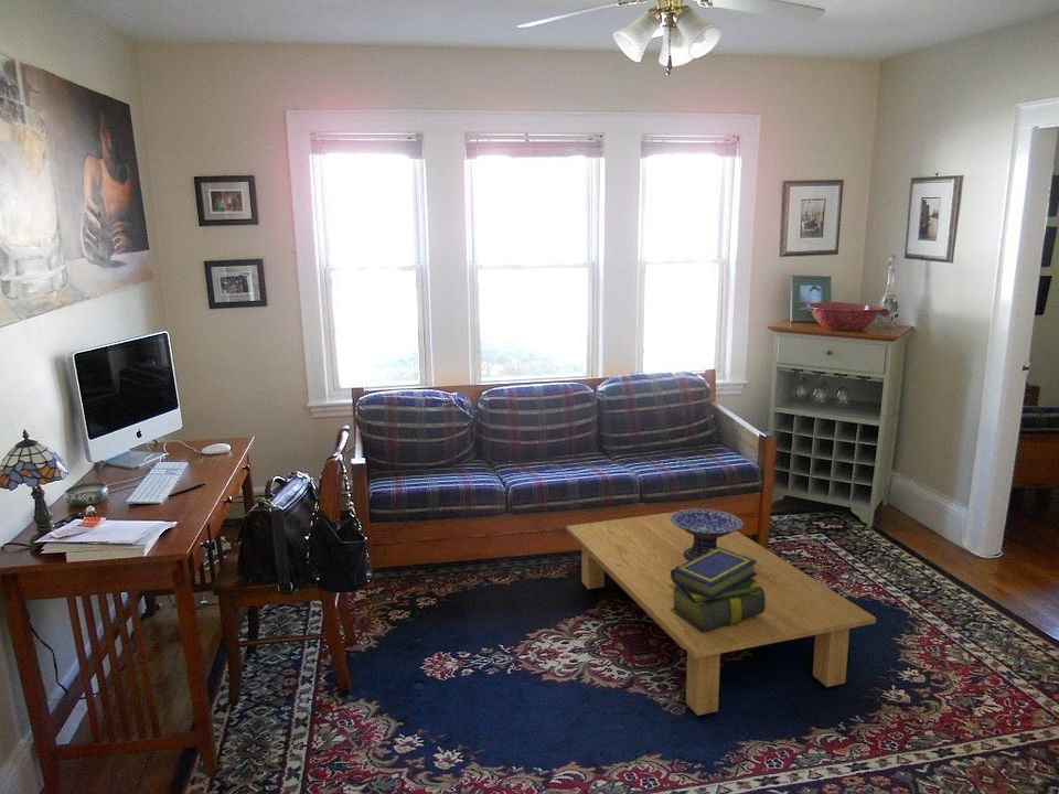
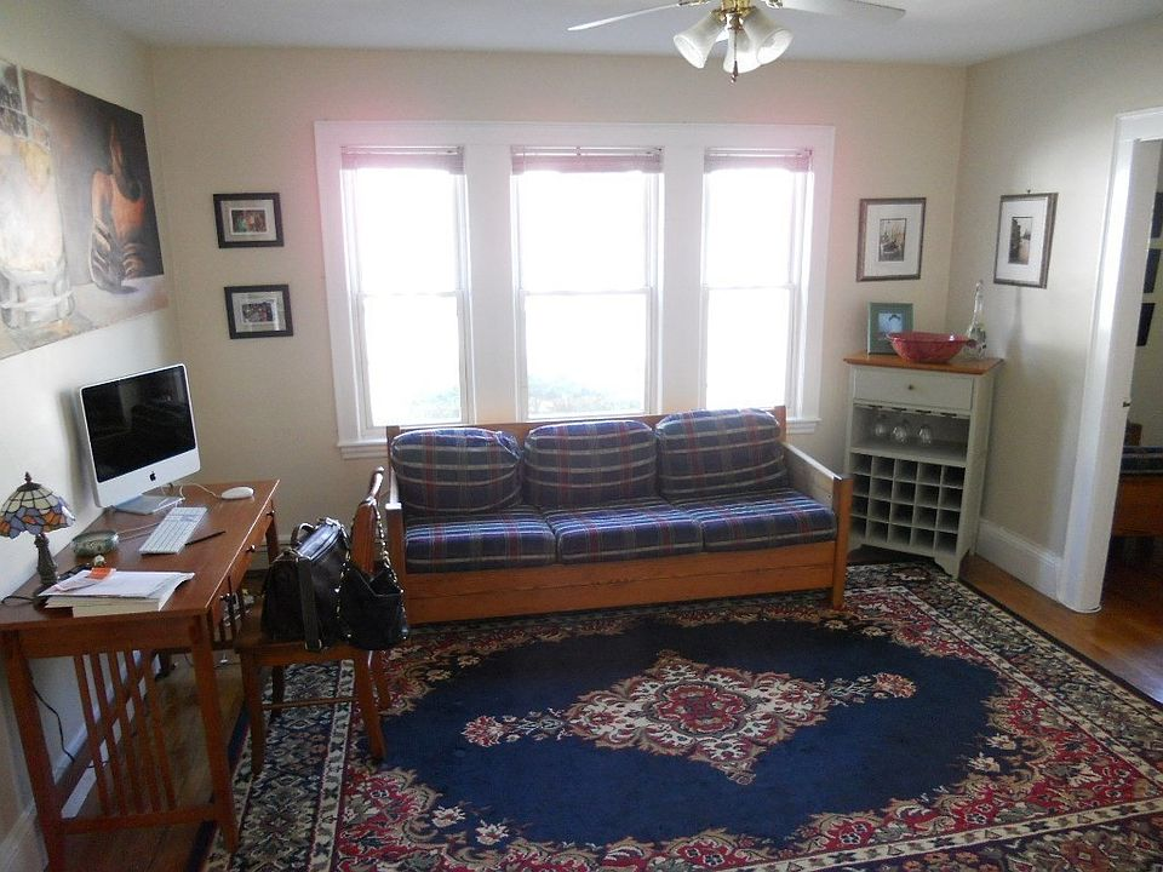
- decorative bowl (705, 537)
- stack of books (716, 588)
- coffee table (673, 597)
